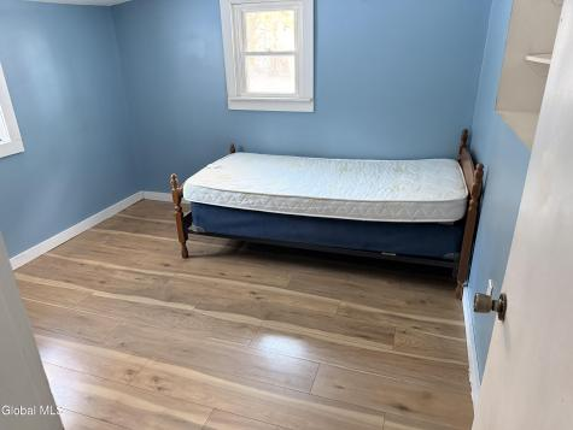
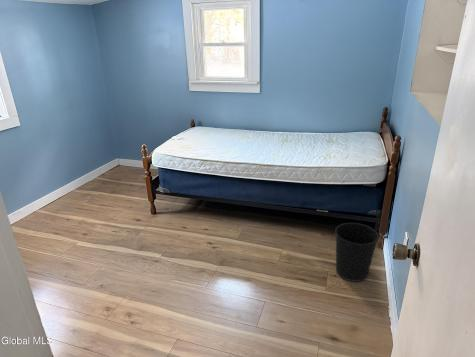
+ wastebasket (354, 252)
